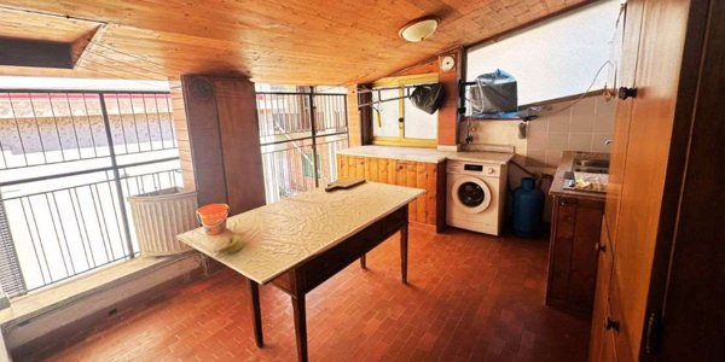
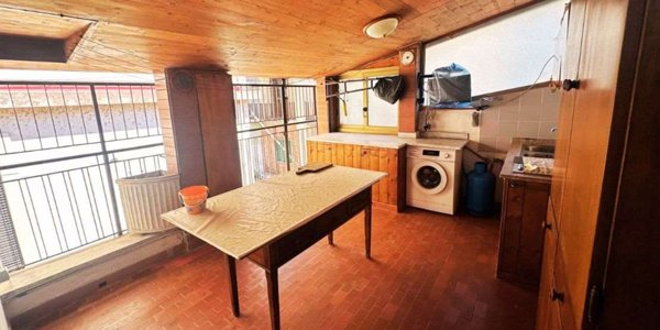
- banana (228, 244)
